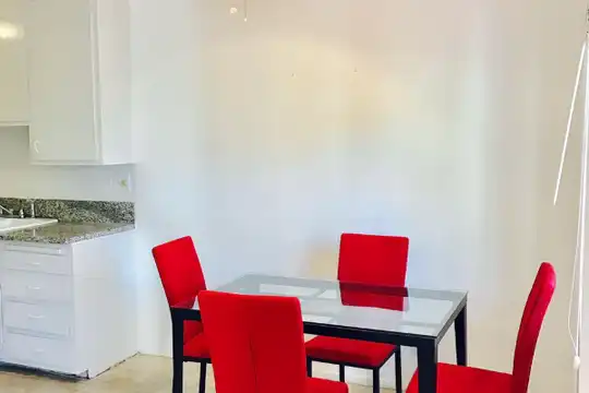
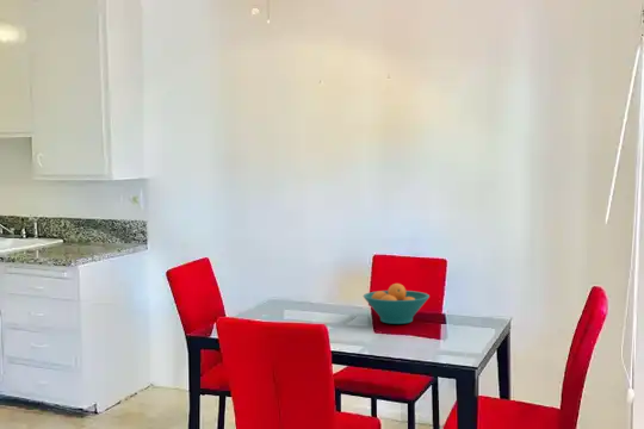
+ fruit bowl (396, 301)
